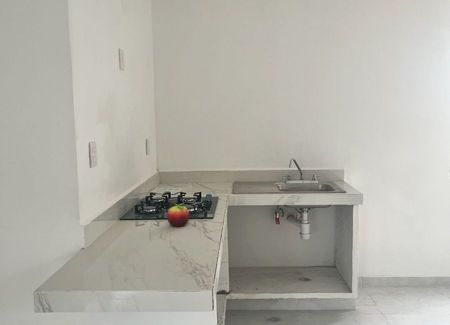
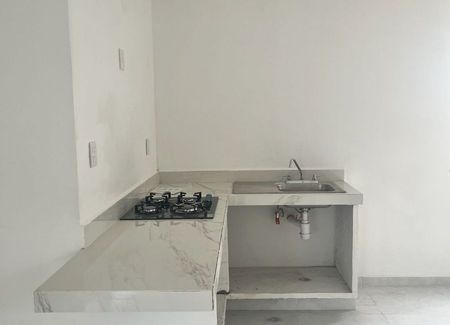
- fruit (178, 215)
